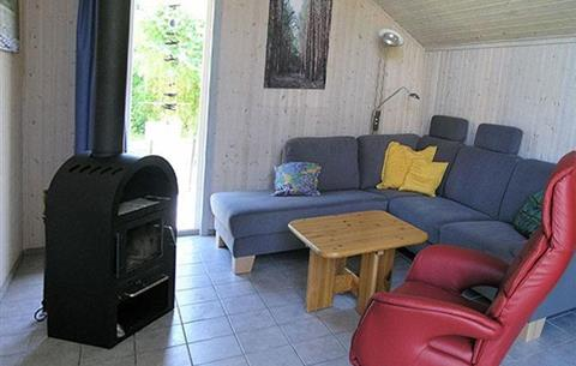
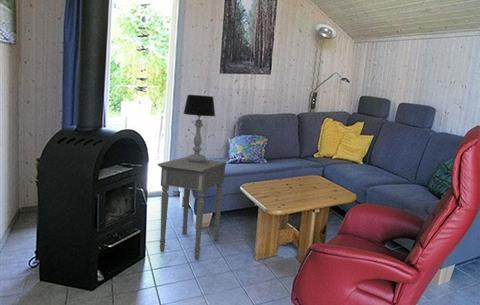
+ side table (188, 205)
+ table lamp (198, 128)
